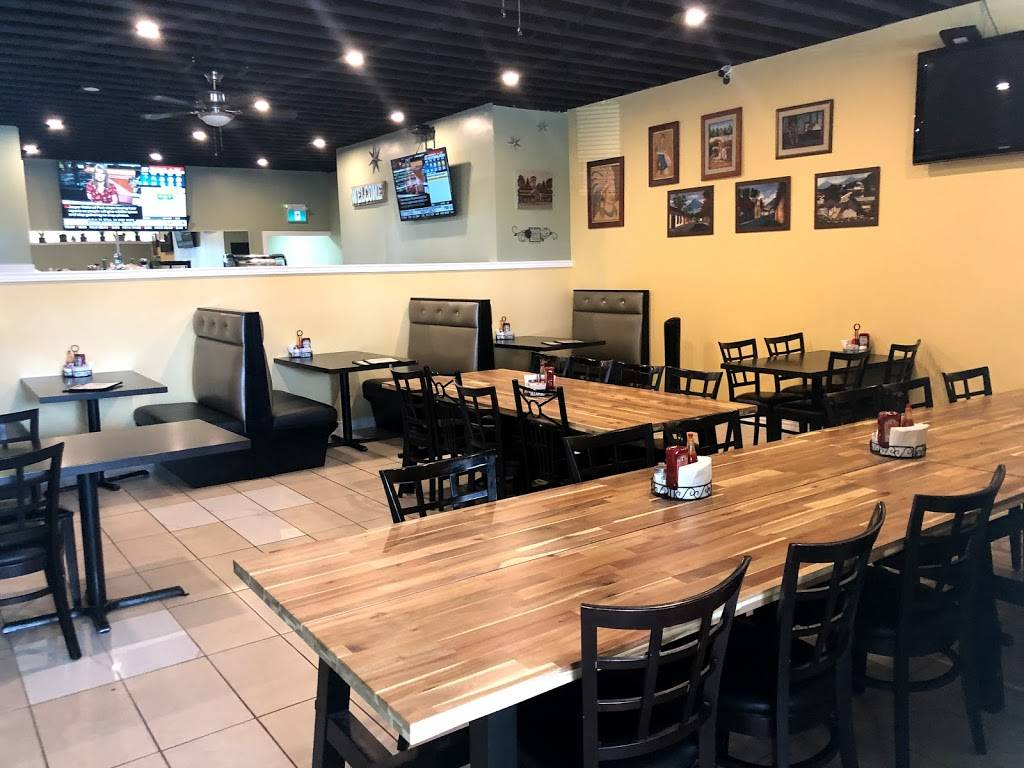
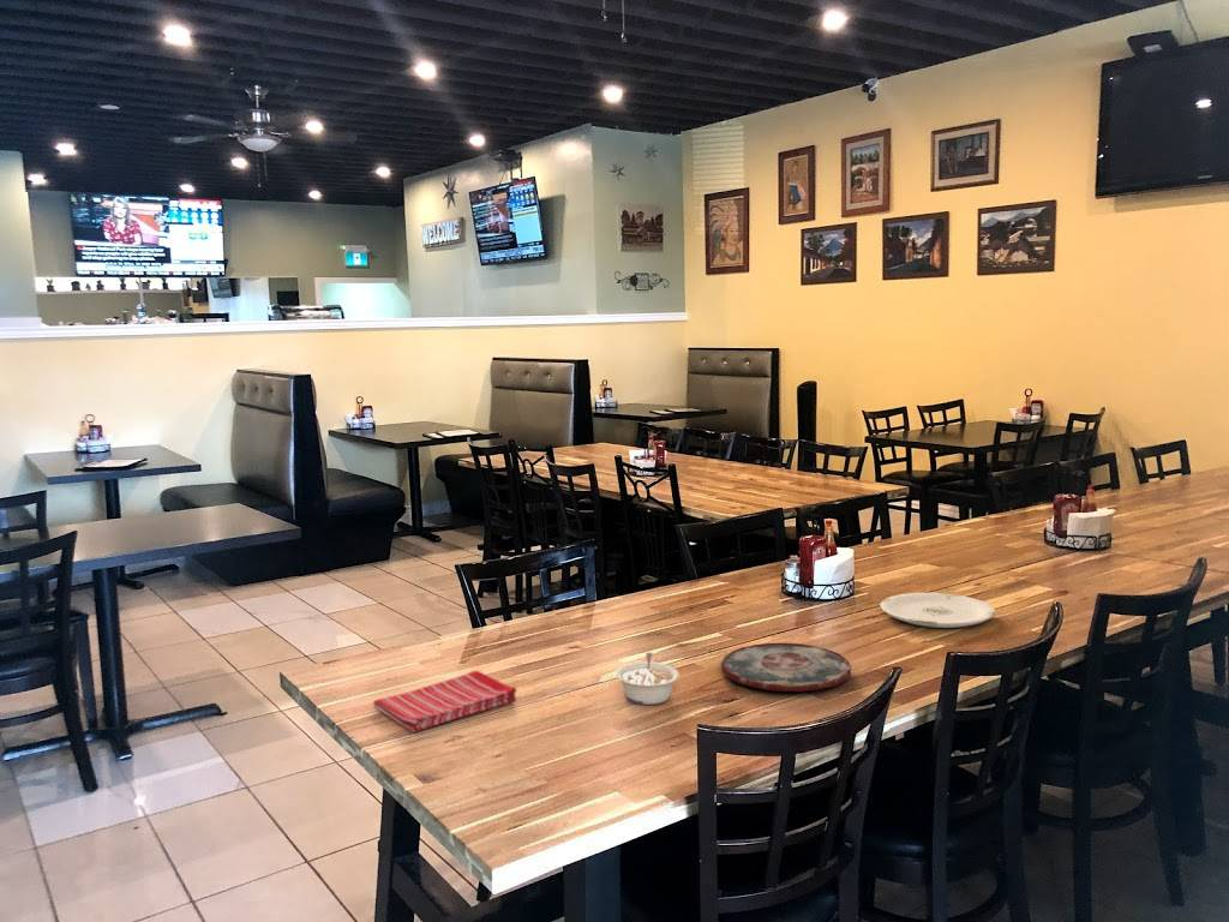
+ dish towel (446, 698)
+ plate (936, 611)
+ legume (646, 681)
+ plate (785, 666)
